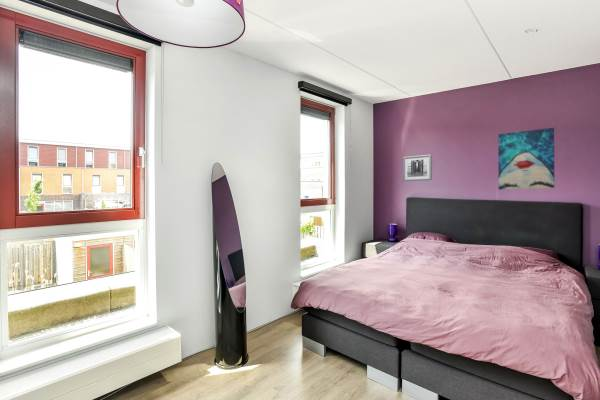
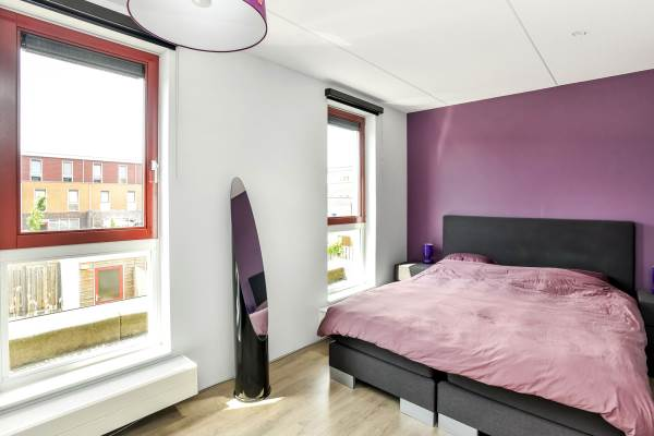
- wall art (417, 168)
- wall art (525, 160)
